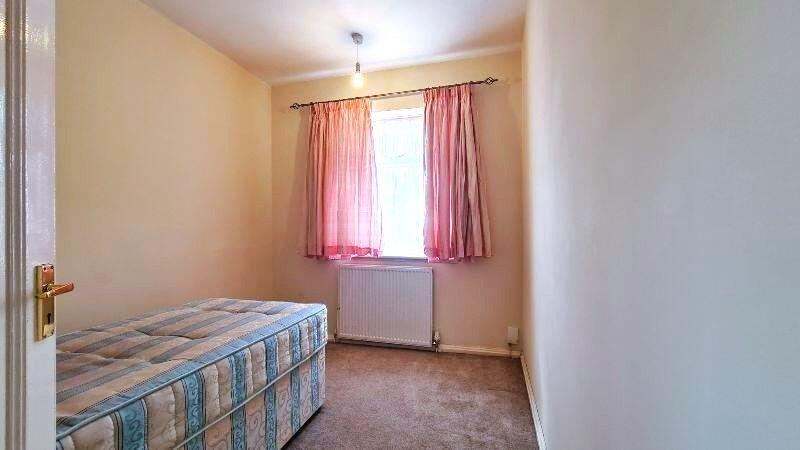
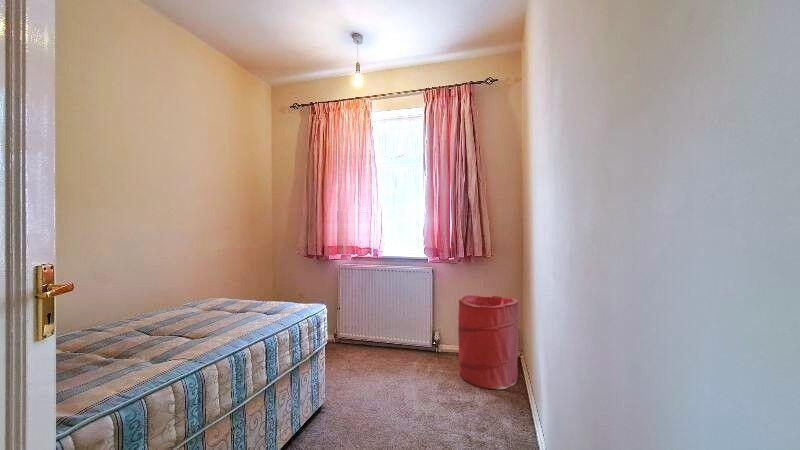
+ laundry hamper (488, 335)
